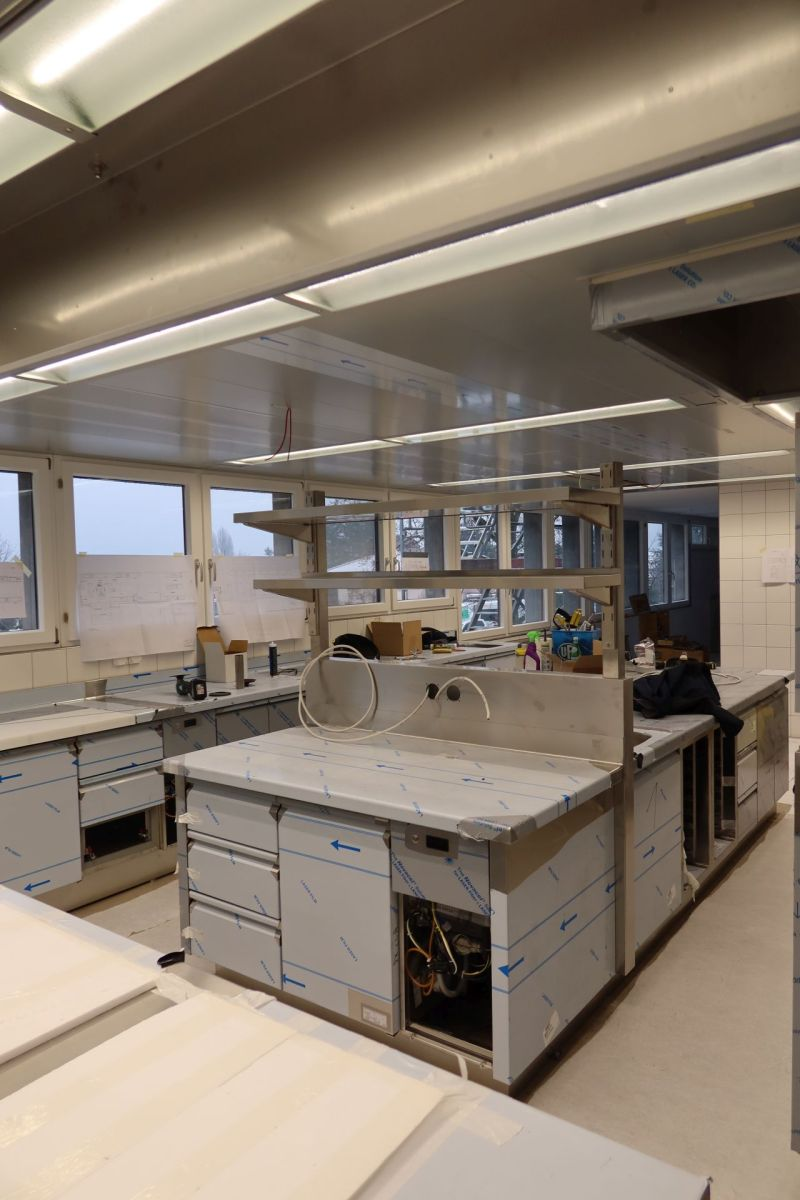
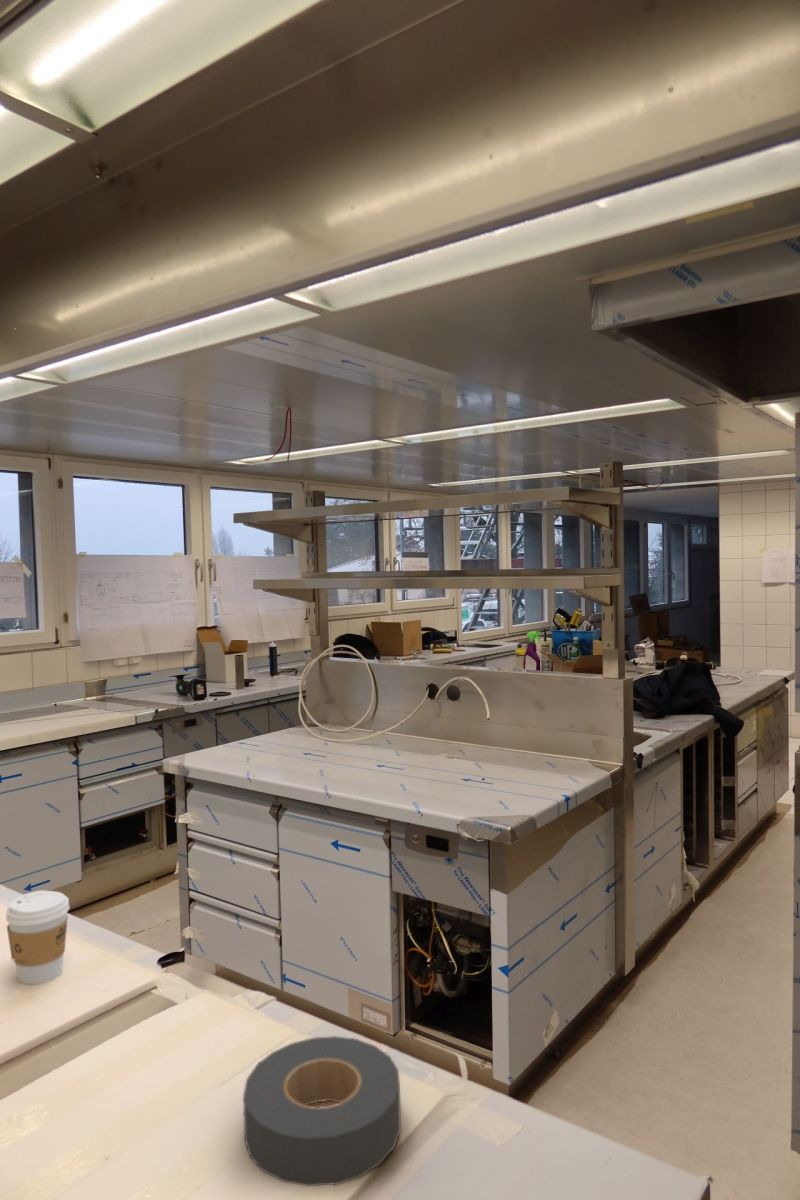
+ adhesive tape (323, 1106)
+ coffee cup (39, 936)
